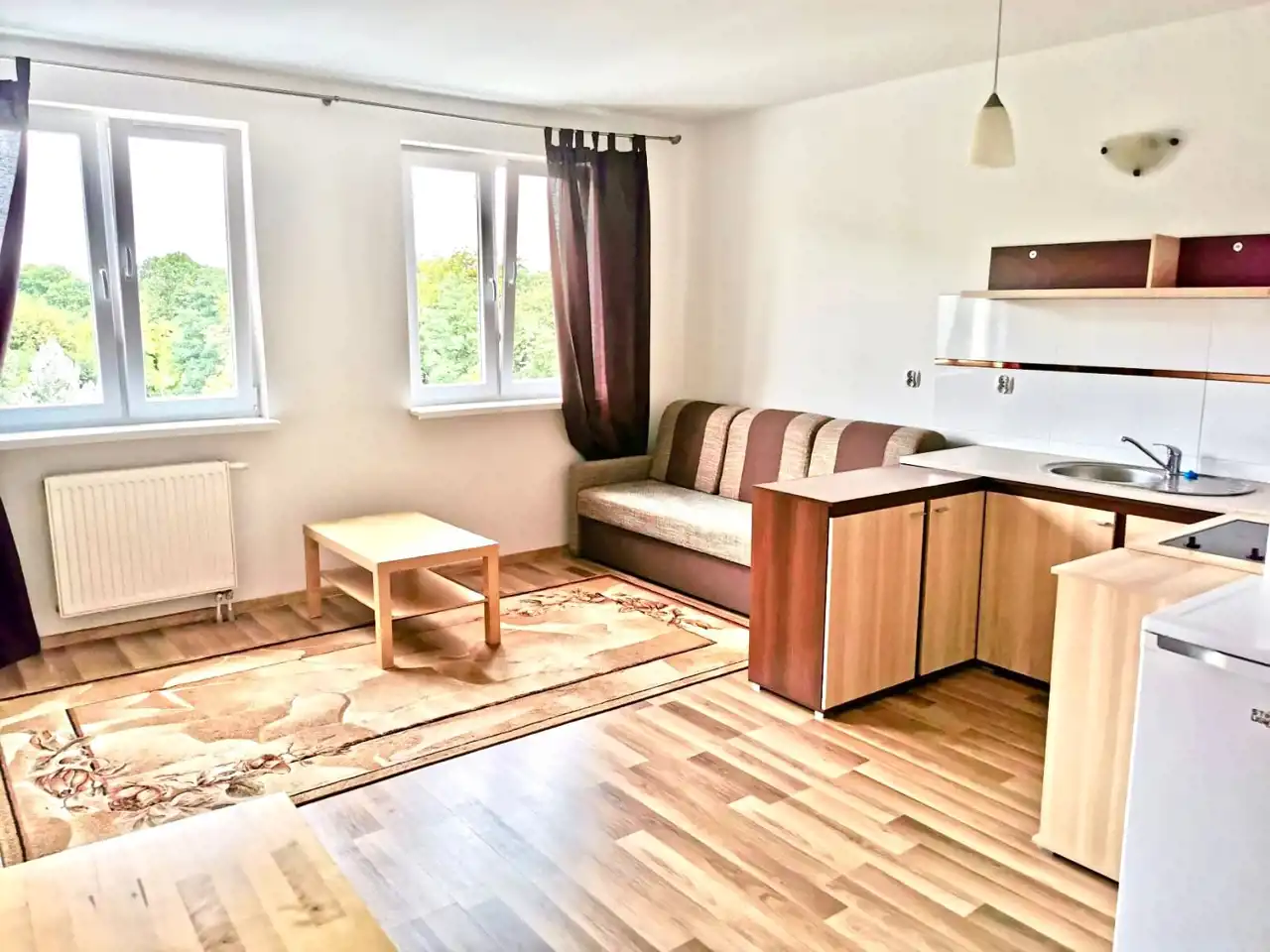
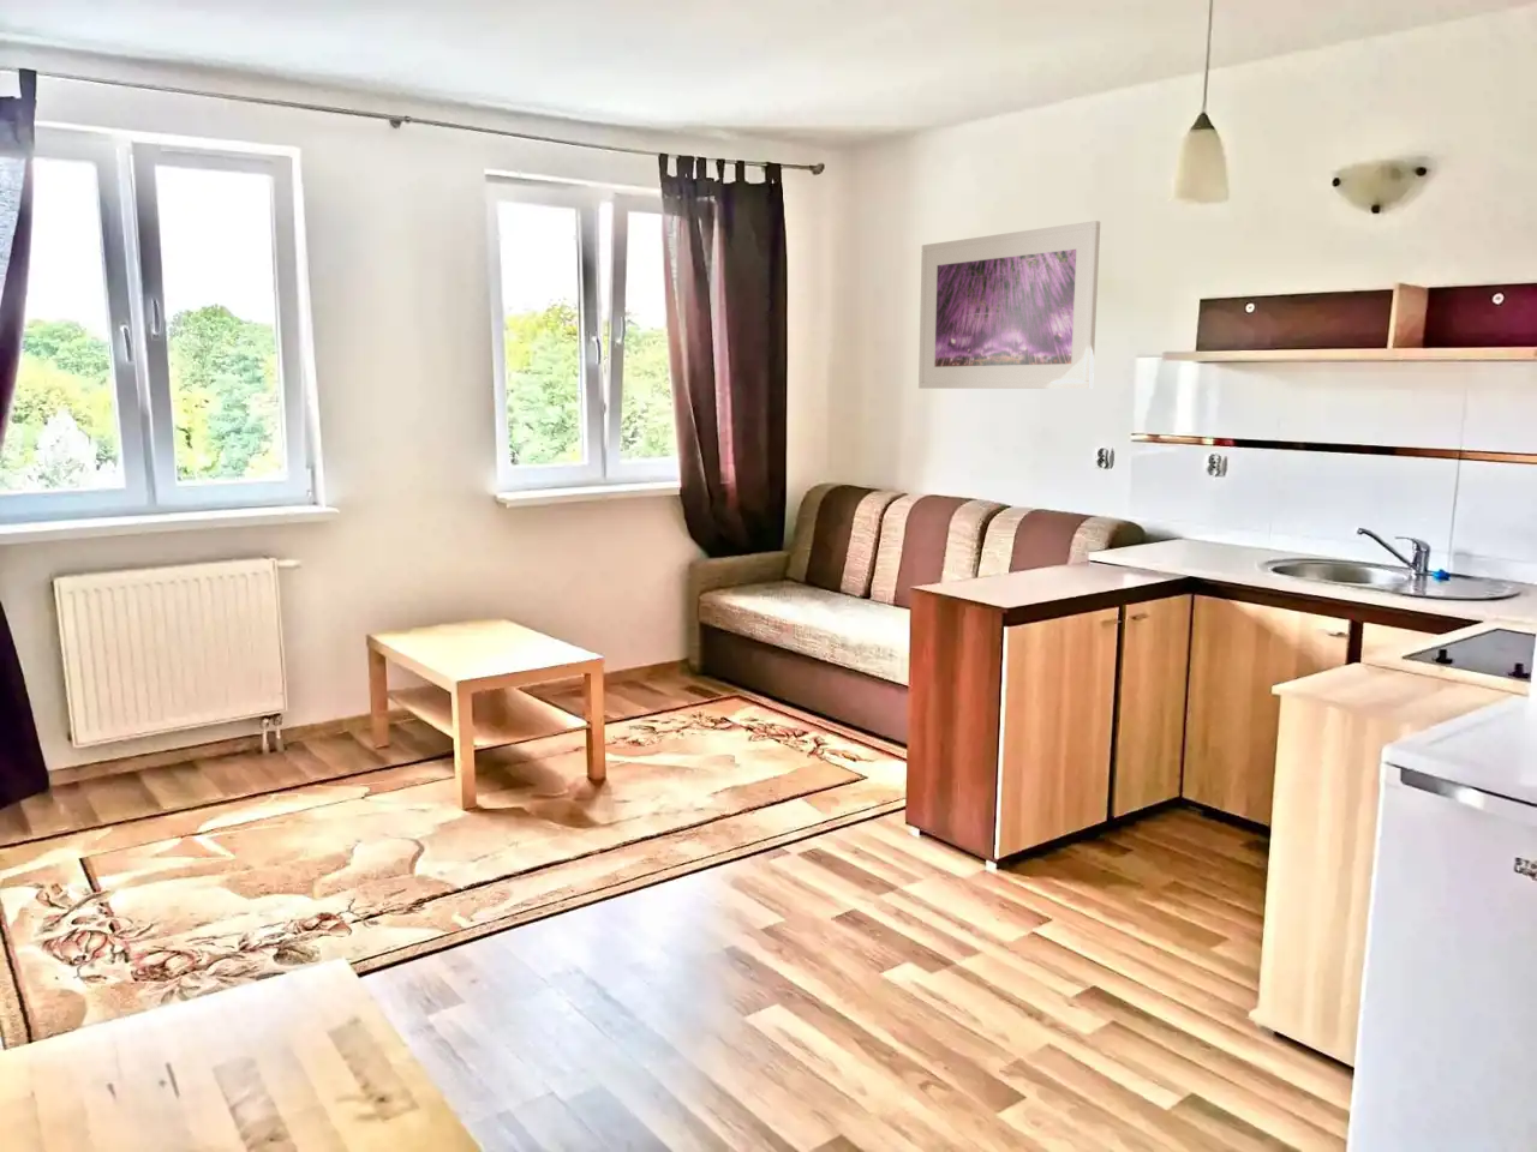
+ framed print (1001, 312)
